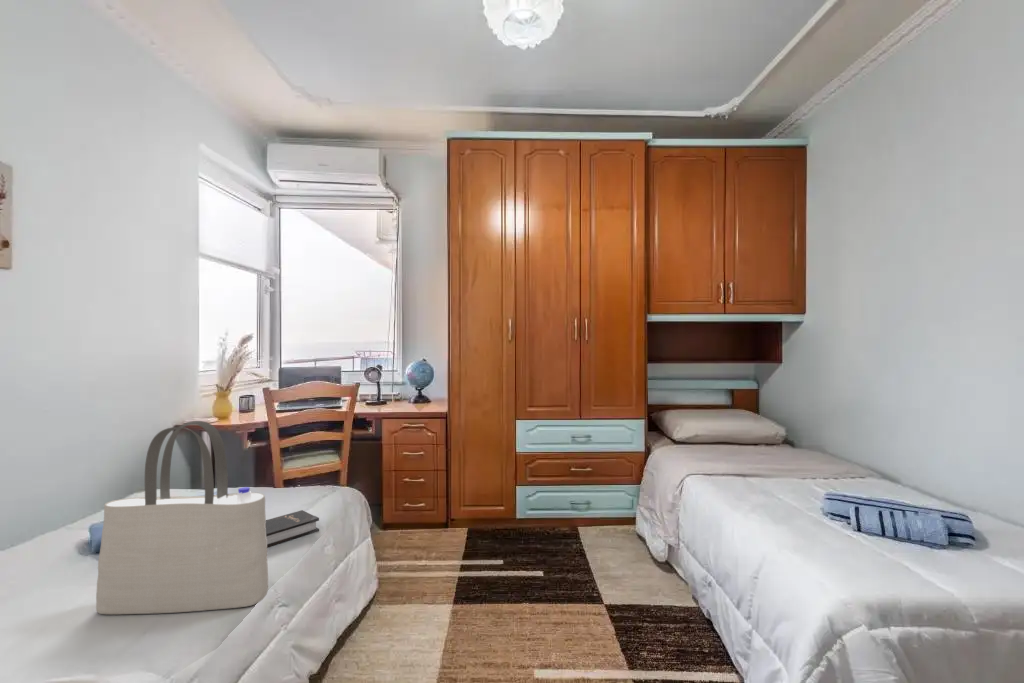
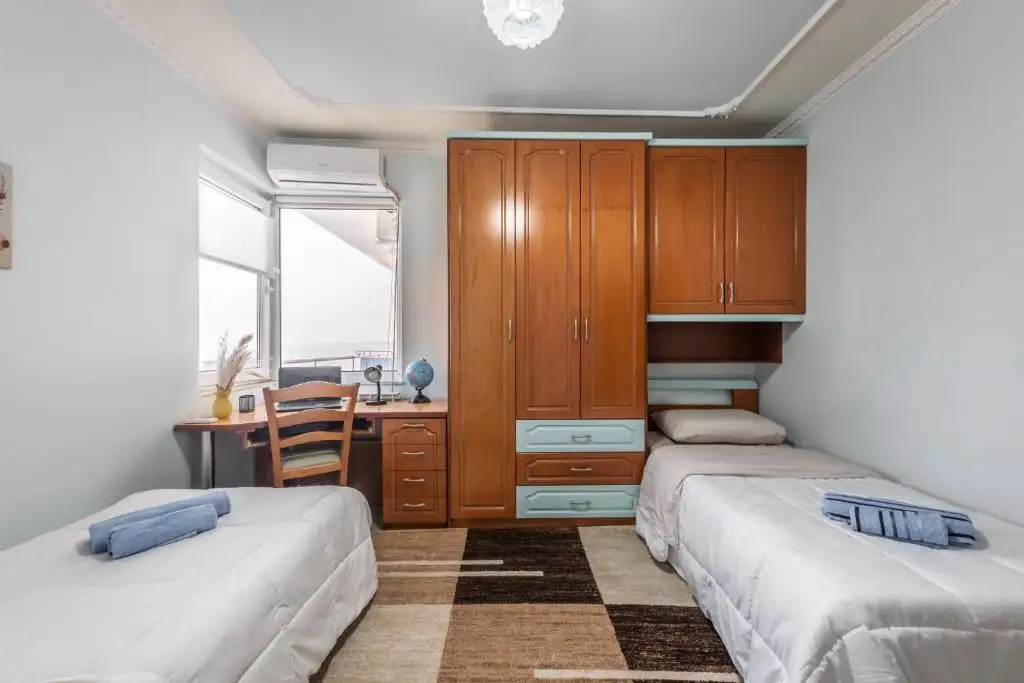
- tote bag (185, 512)
- hardback book (280, 528)
